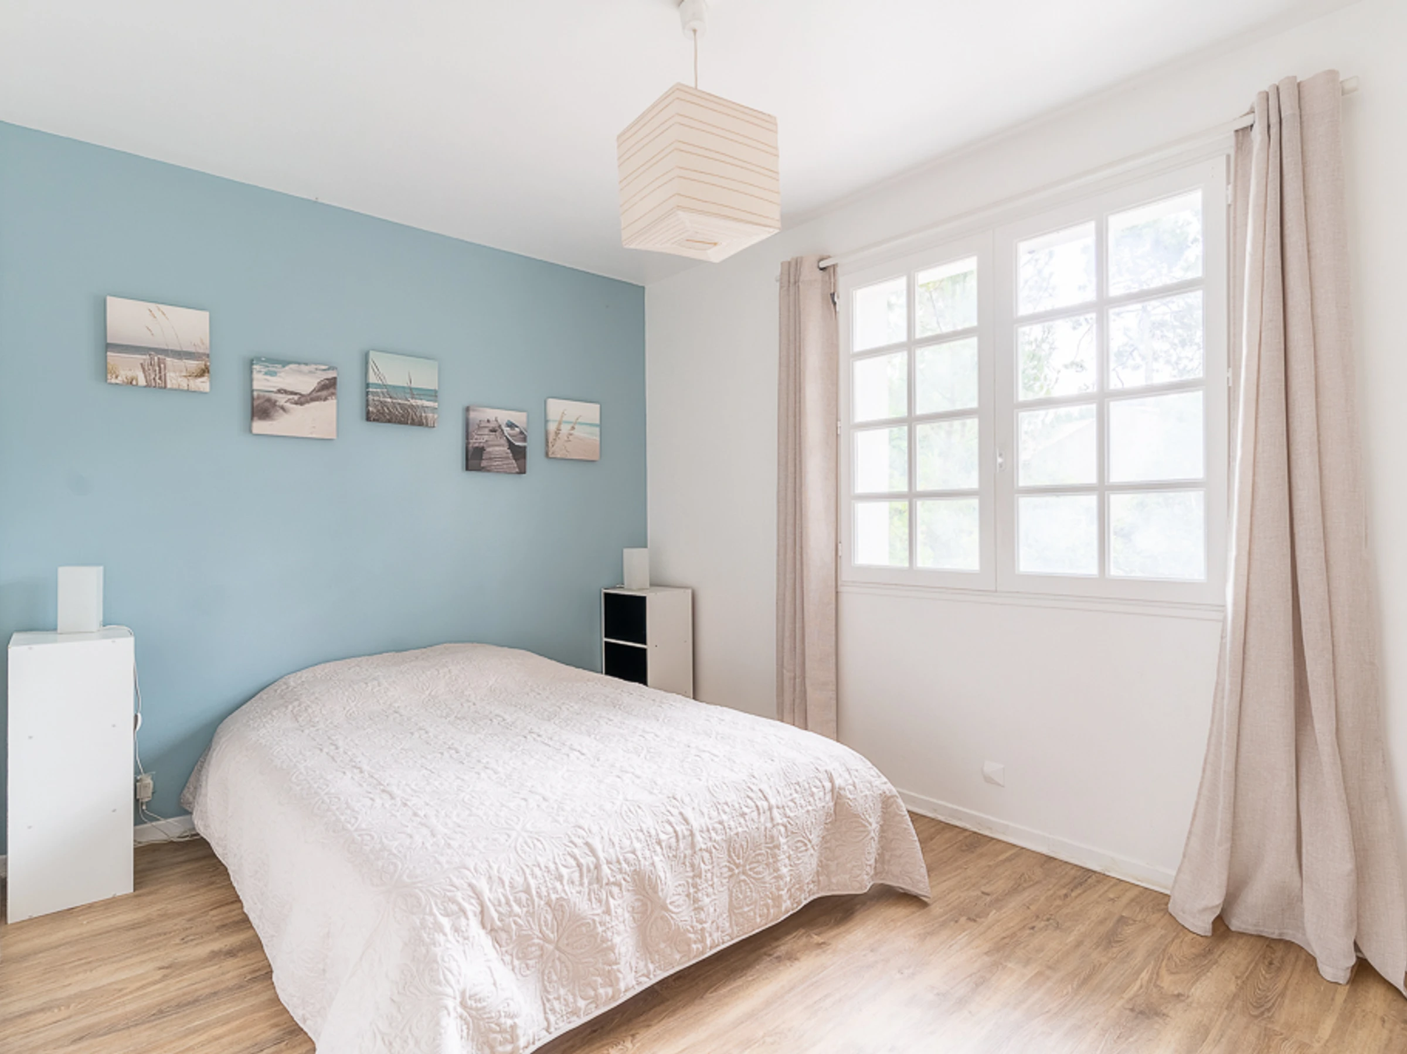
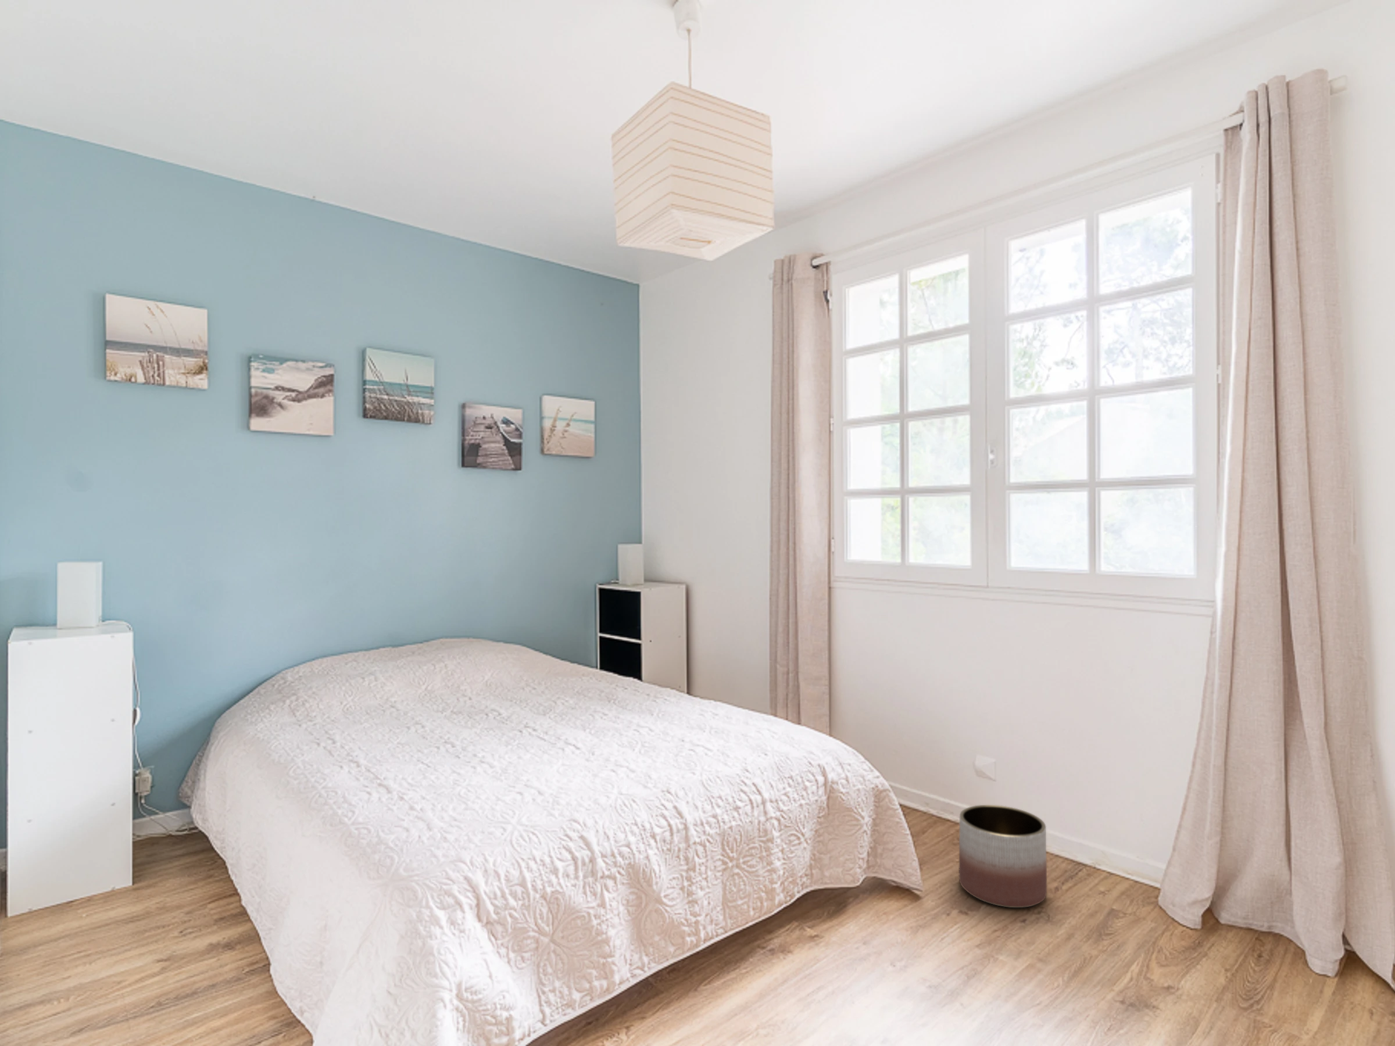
+ planter (1002, 855)
